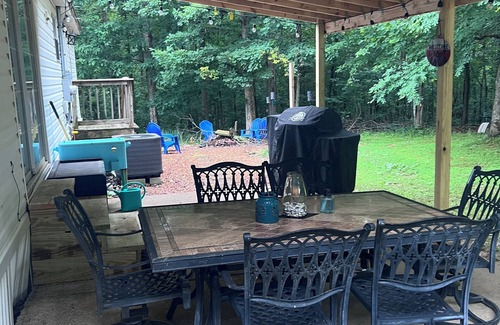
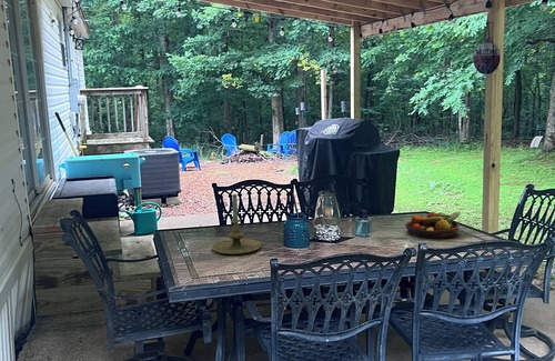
+ candle holder (235, 221)
+ fruit bowl (432, 222)
